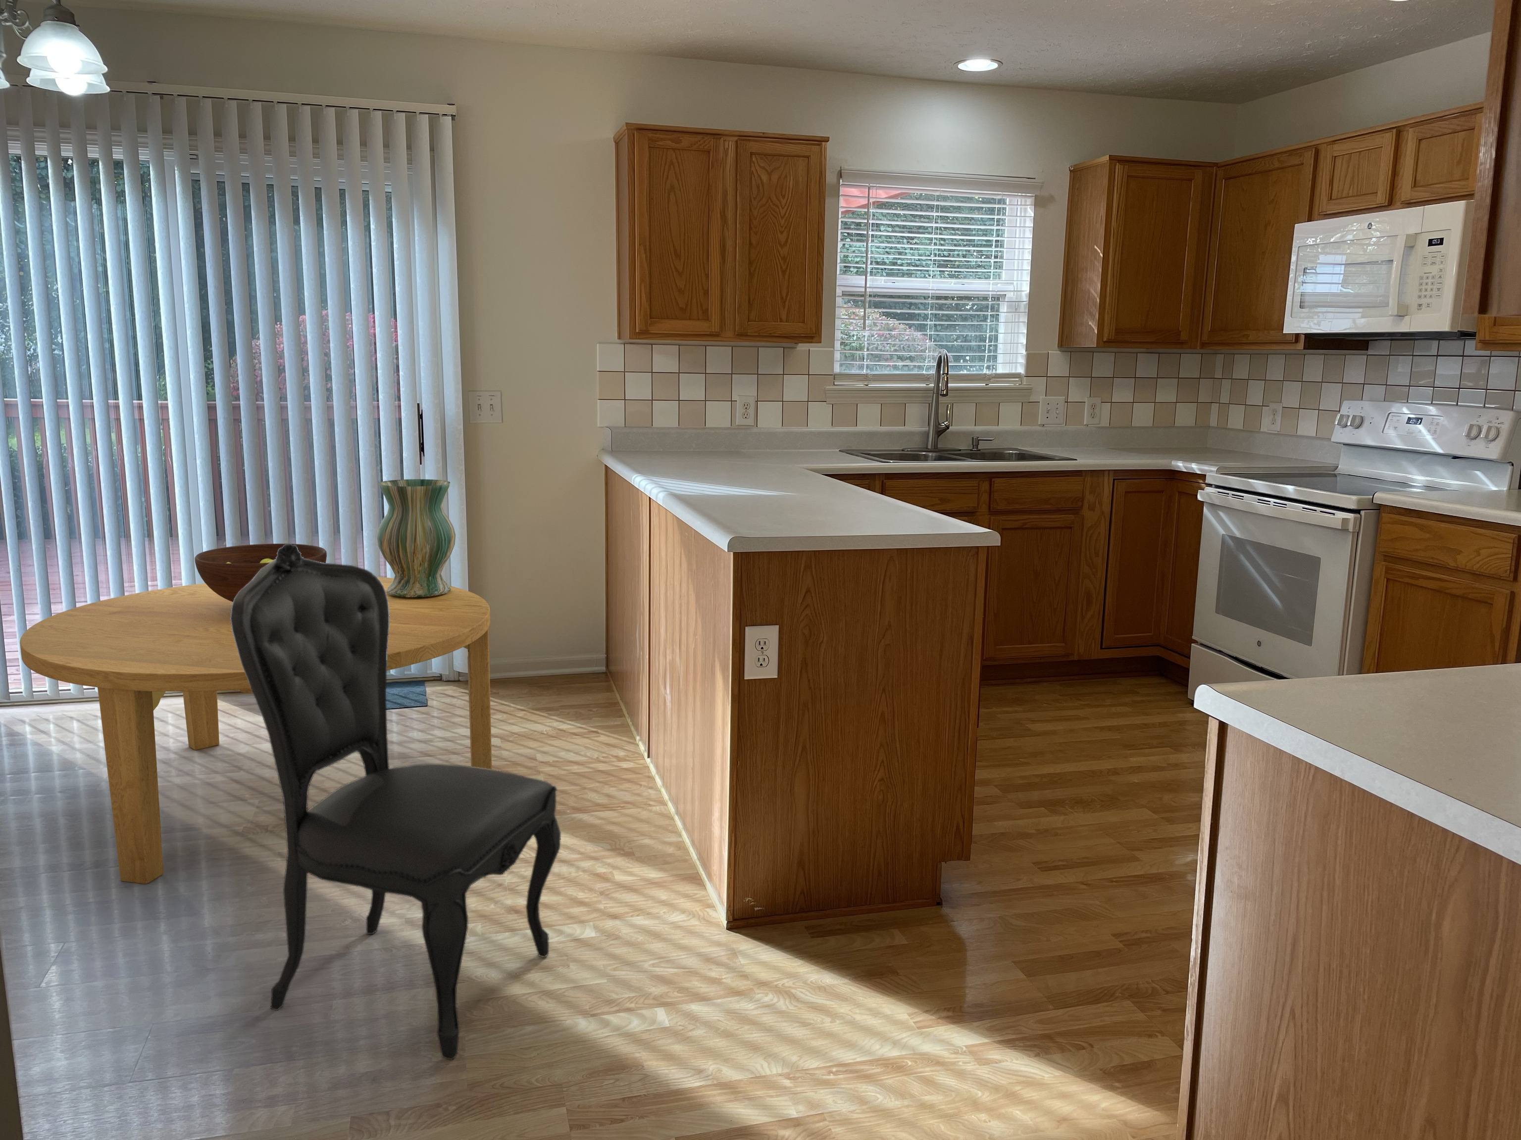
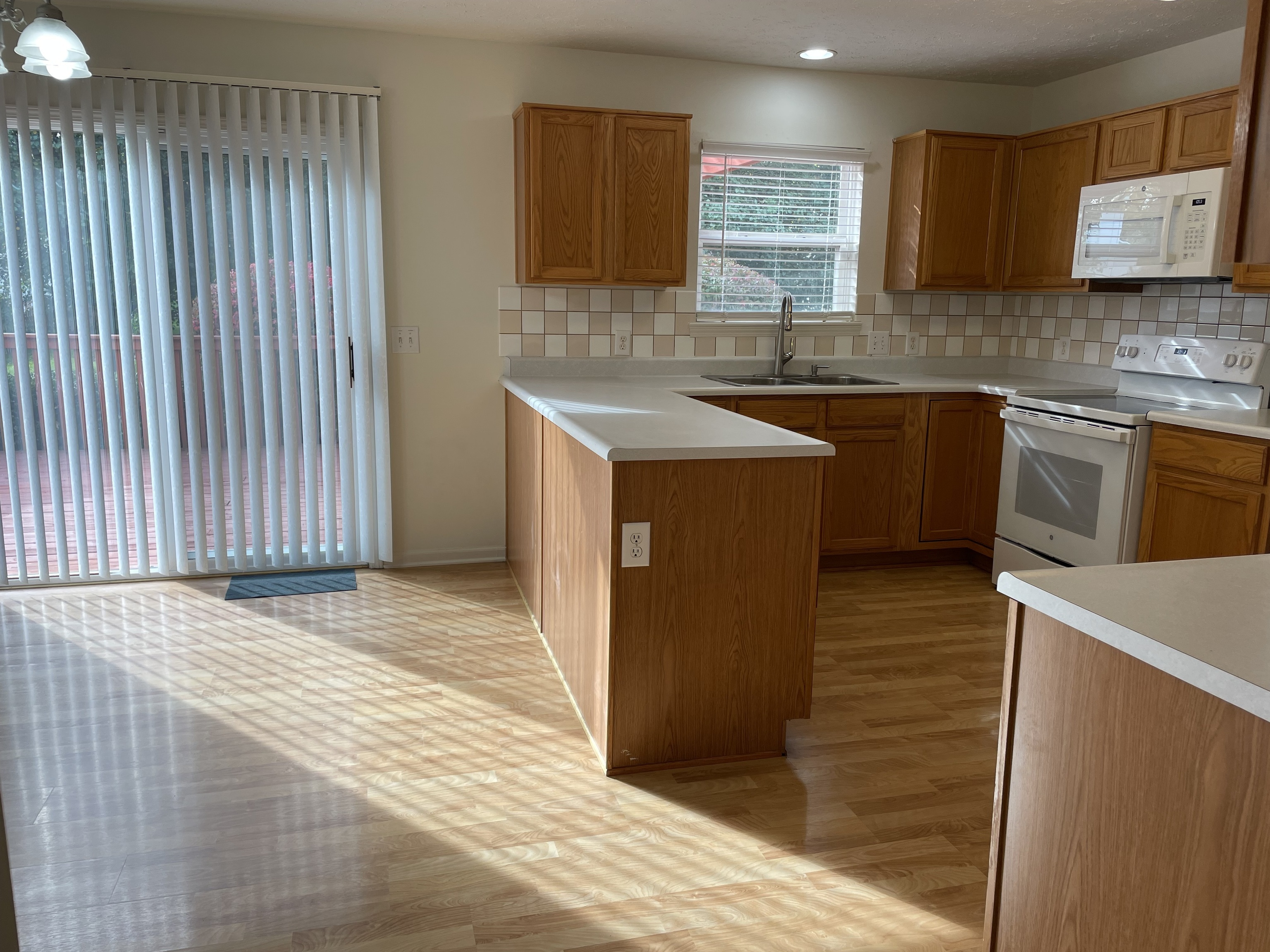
- dining chair (413, 777)
- dining table (253, 692)
- fruit bowl (257, 572)
- vase (417, 538)
